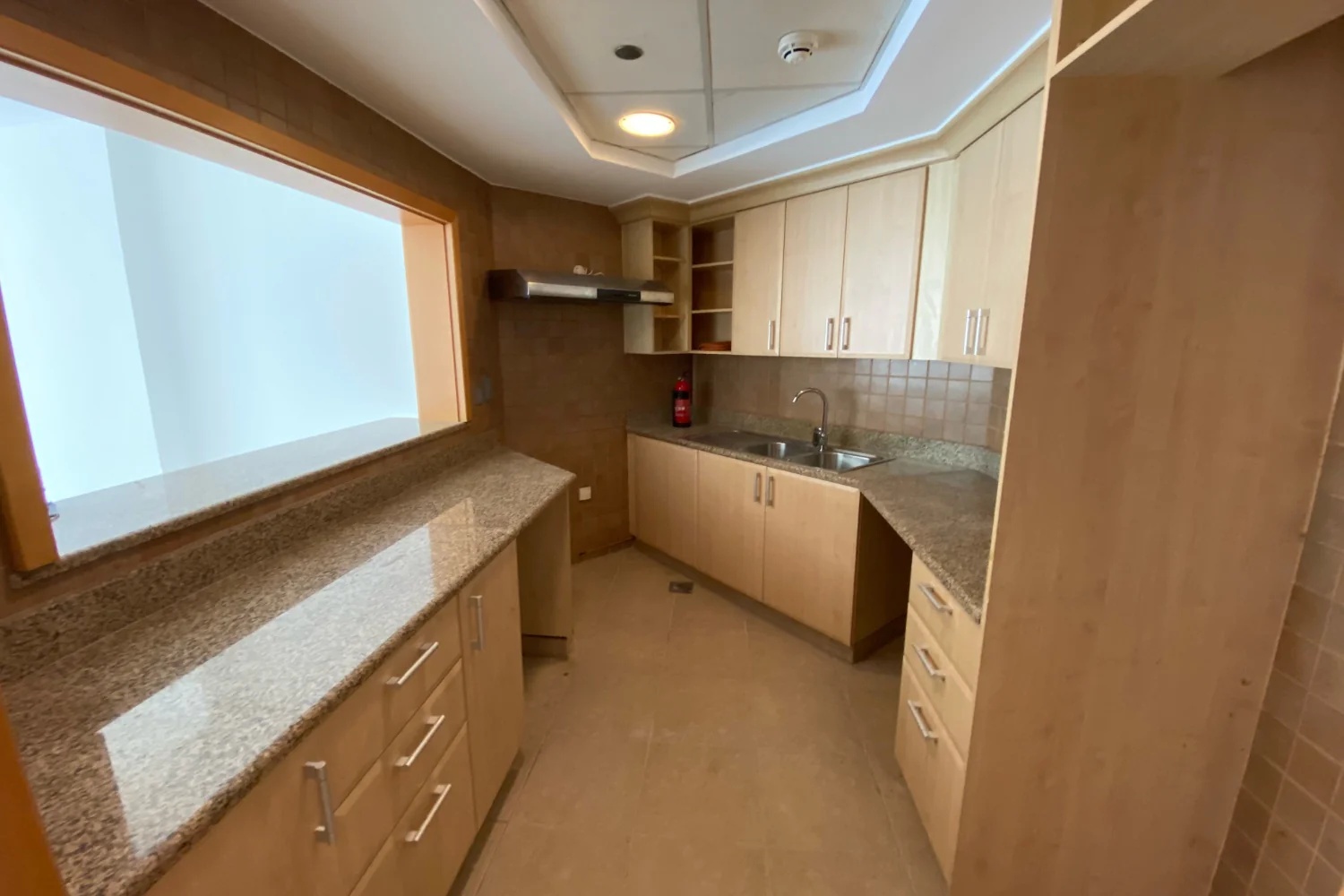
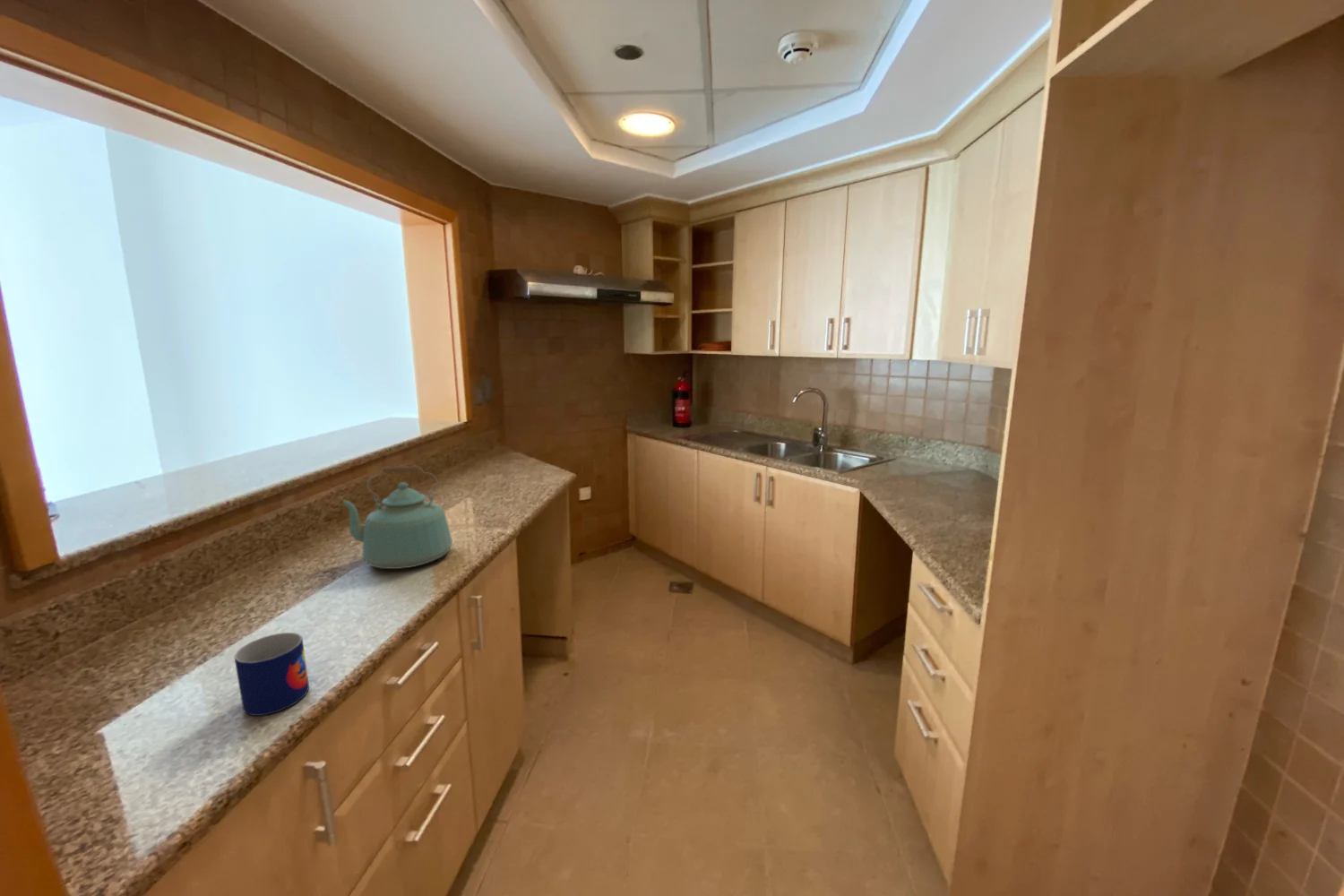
+ mug (280, 665)
+ kettle (396, 512)
